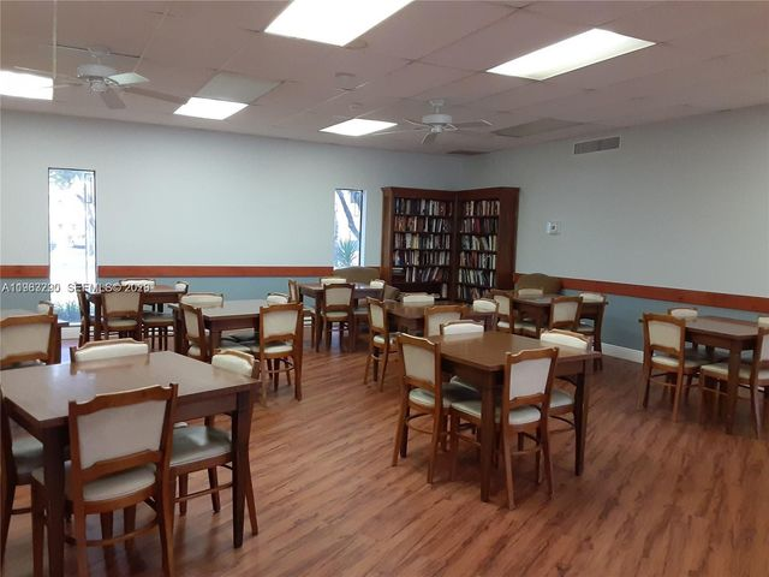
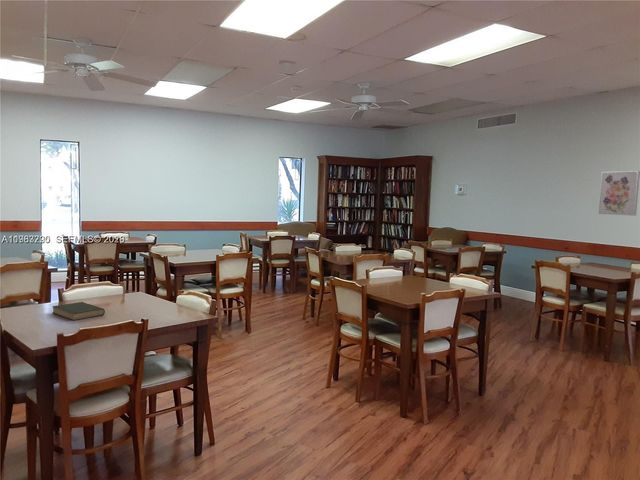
+ wall art (618, 193)
+ book (78, 310)
